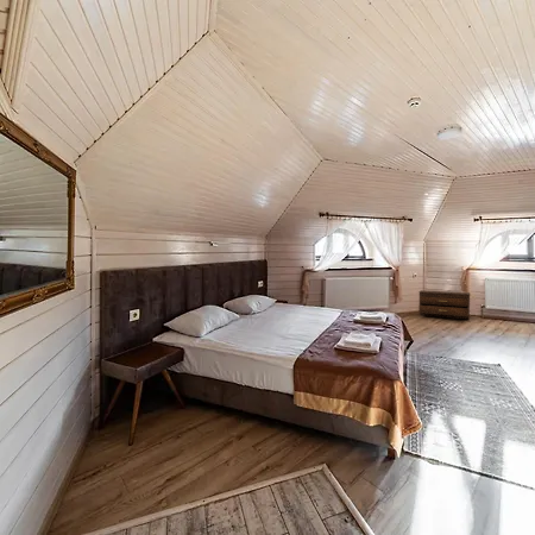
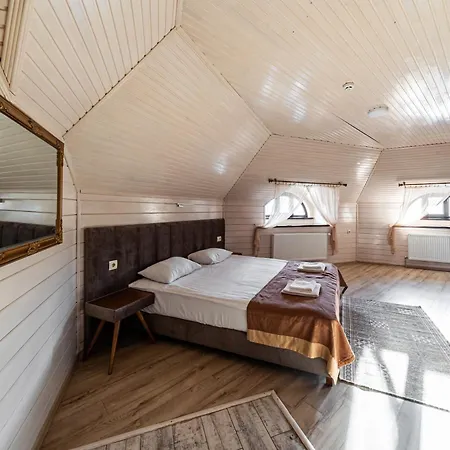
- drawer (443, 304)
